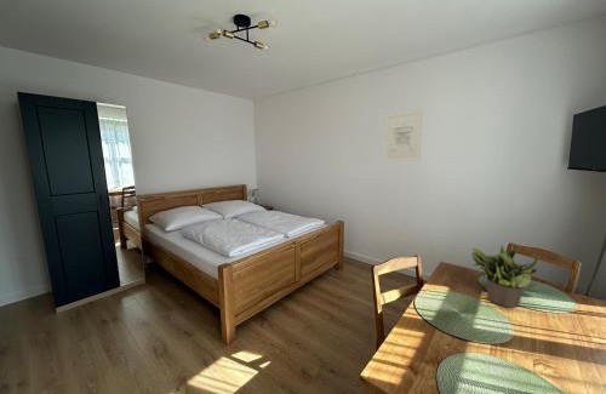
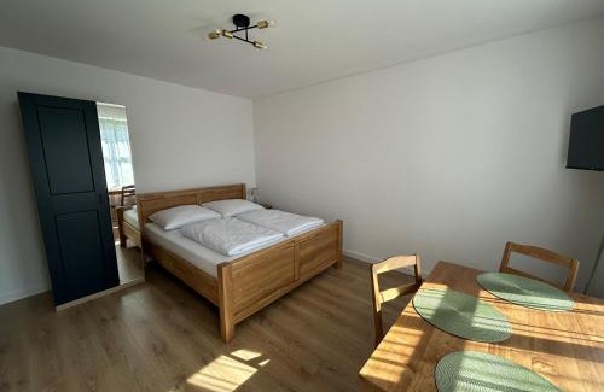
- potted plant (498, 270)
- wall art (402, 137)
